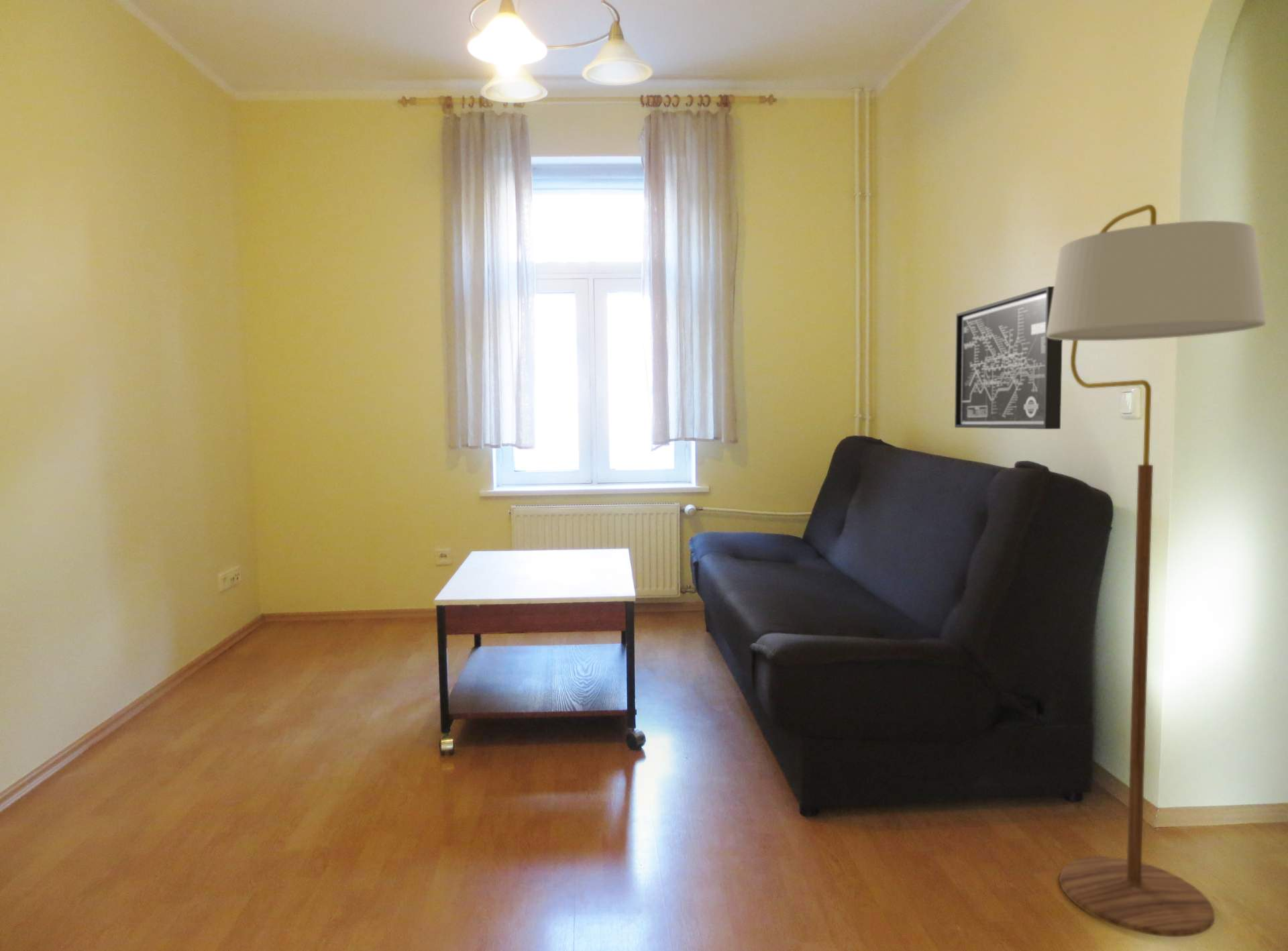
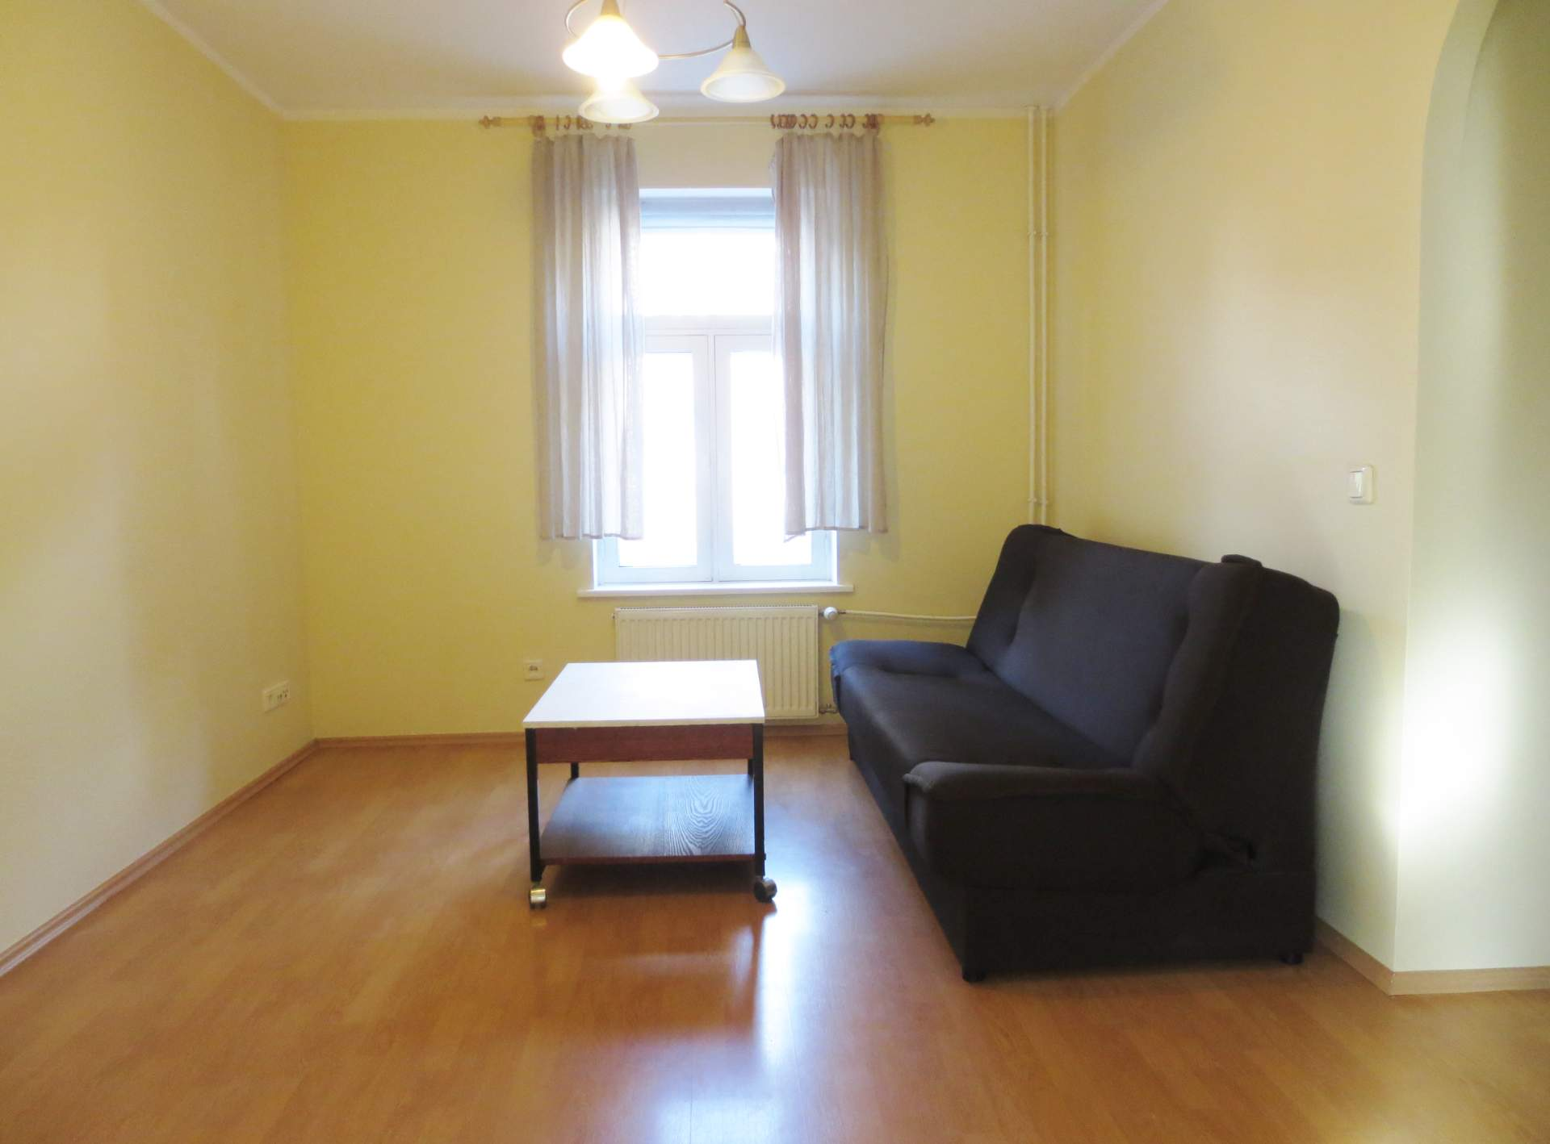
- wall art (1002, 365)
- floor lamp (1136, 556)
